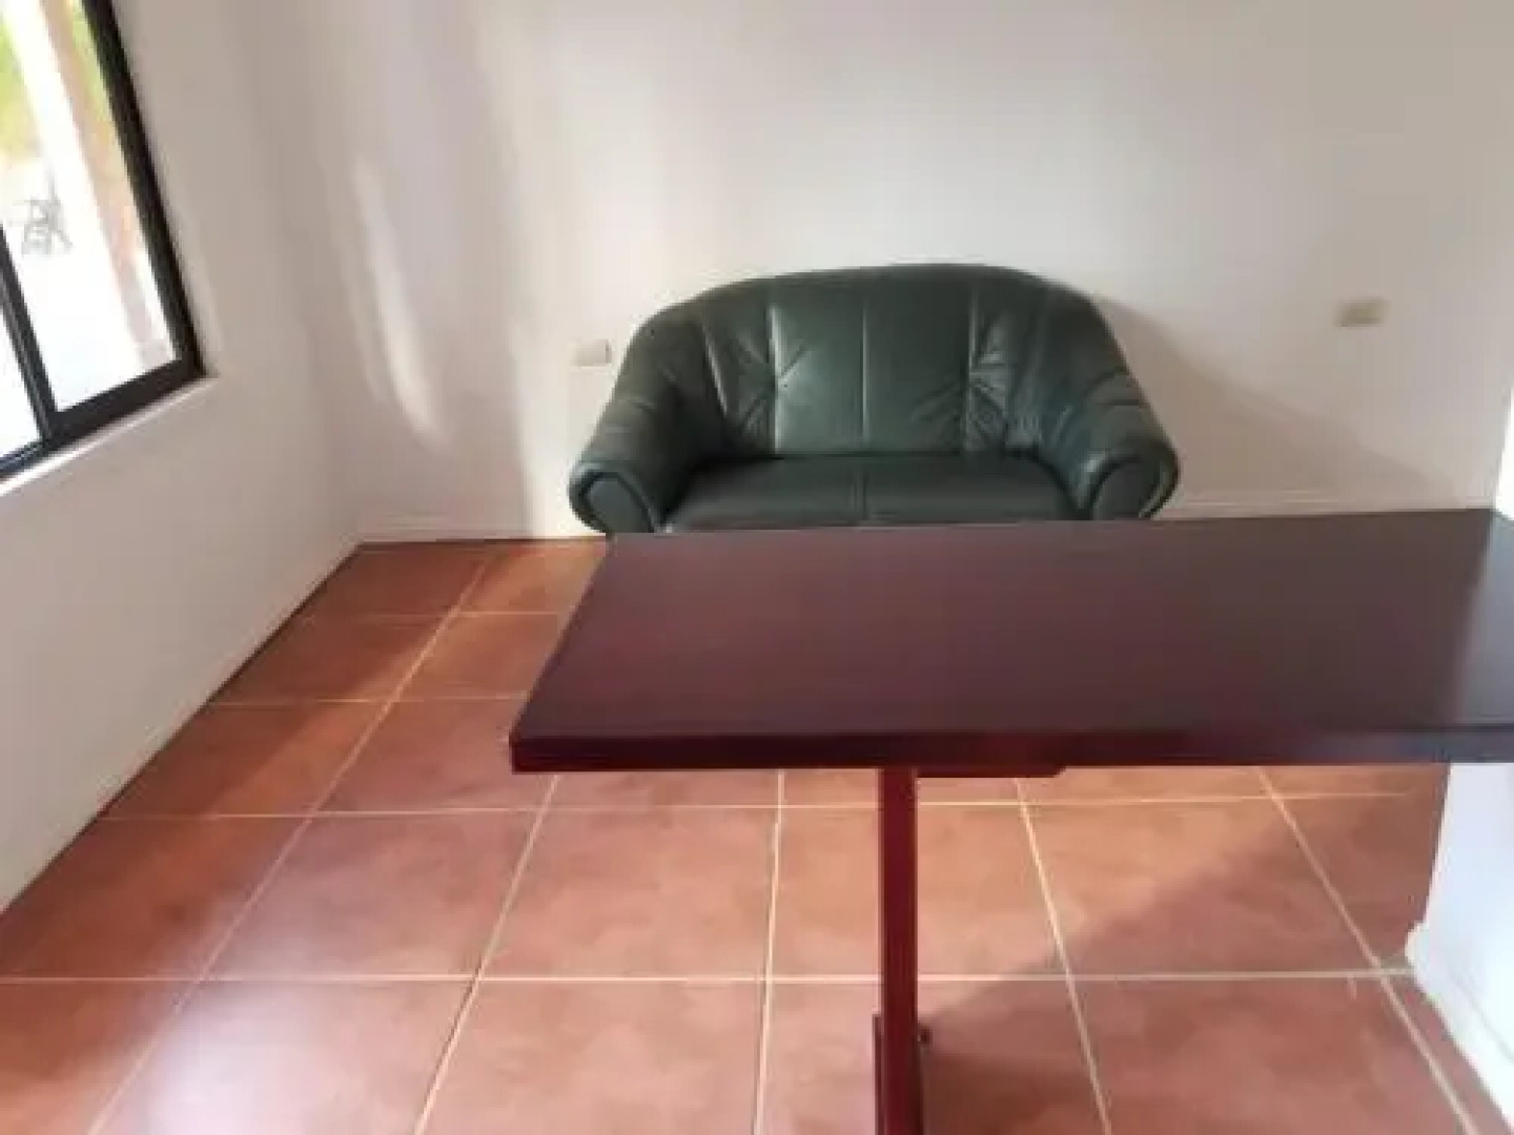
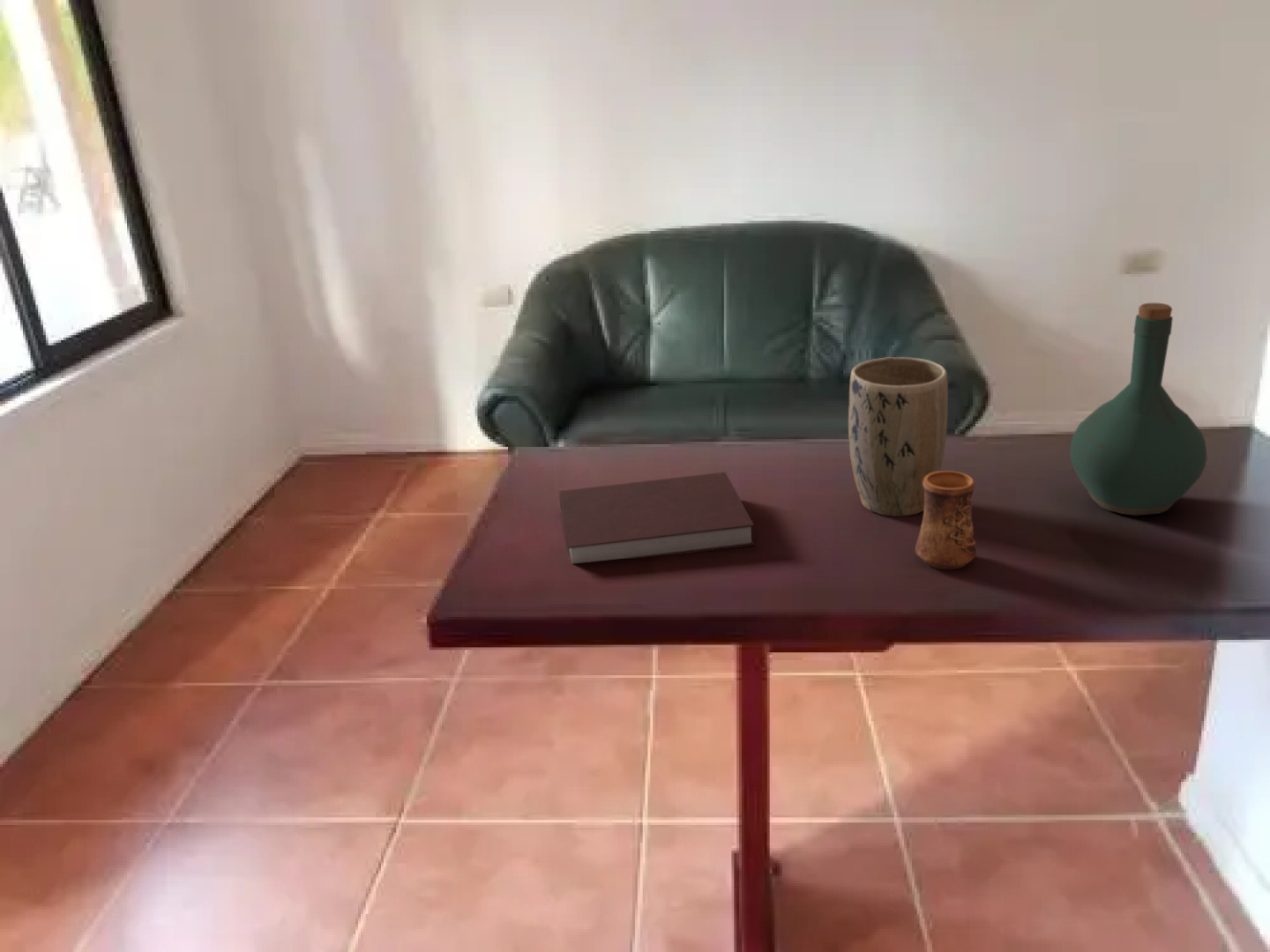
+ bottle (1142, 408)
+ plant pot (896, 438)
+ notebook (652, 517)
+ cup (947, 520)
